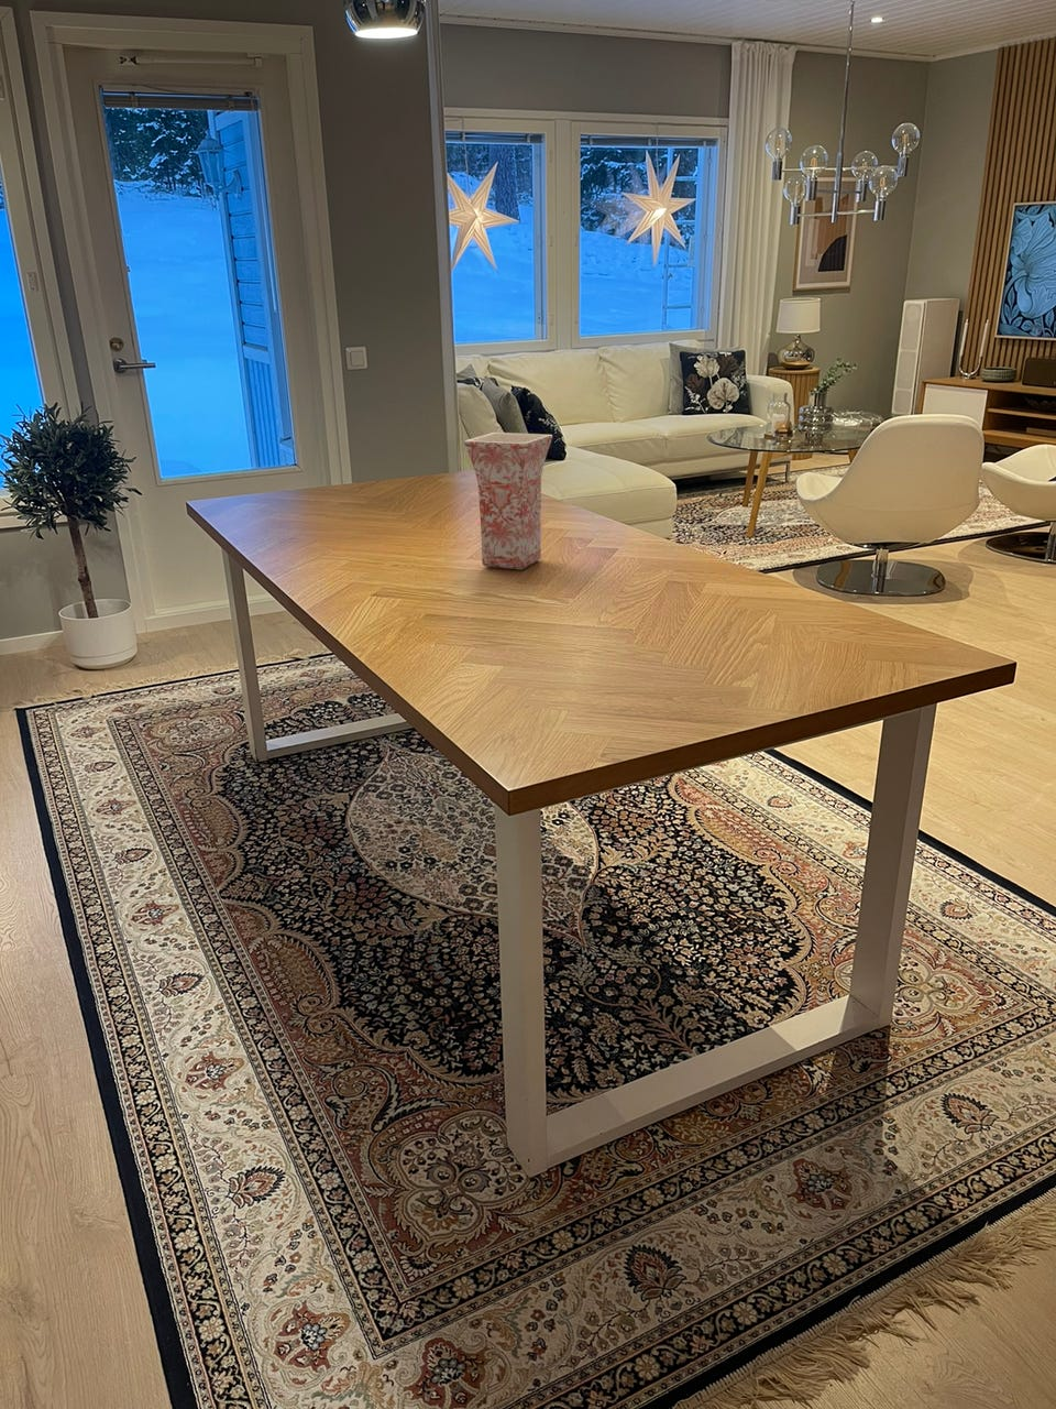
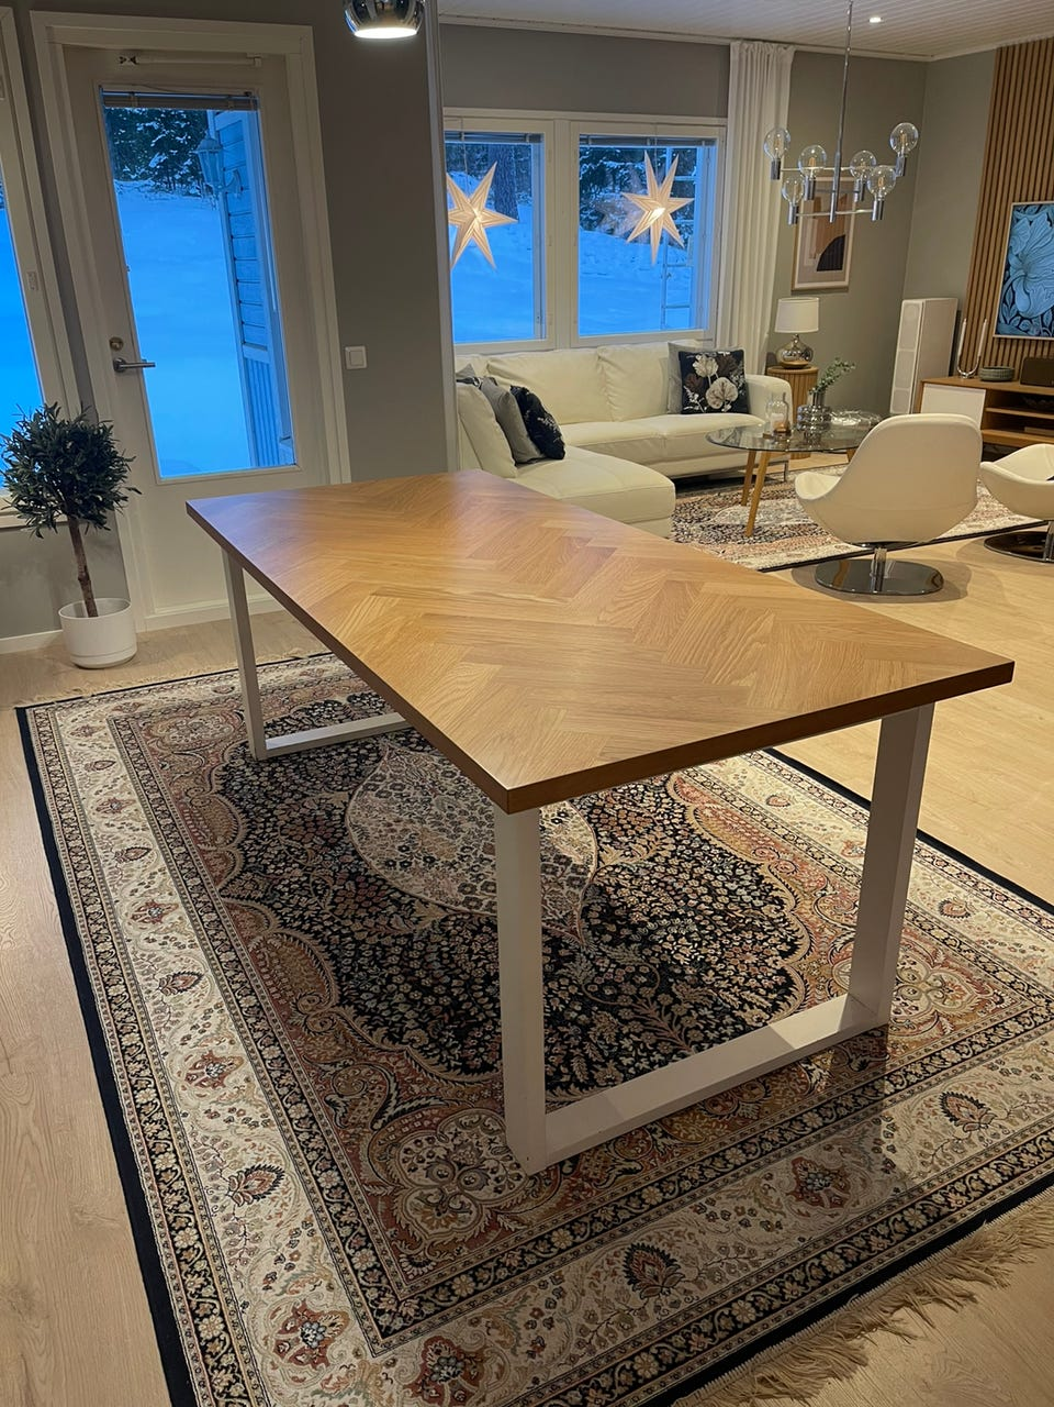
- vase (510, 500)
